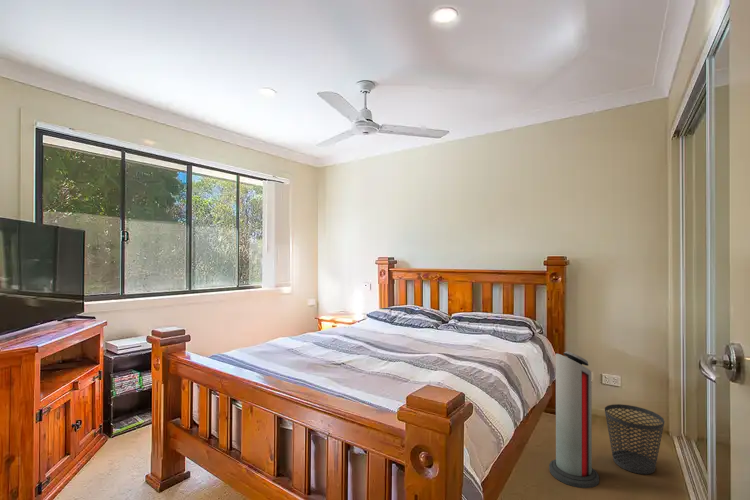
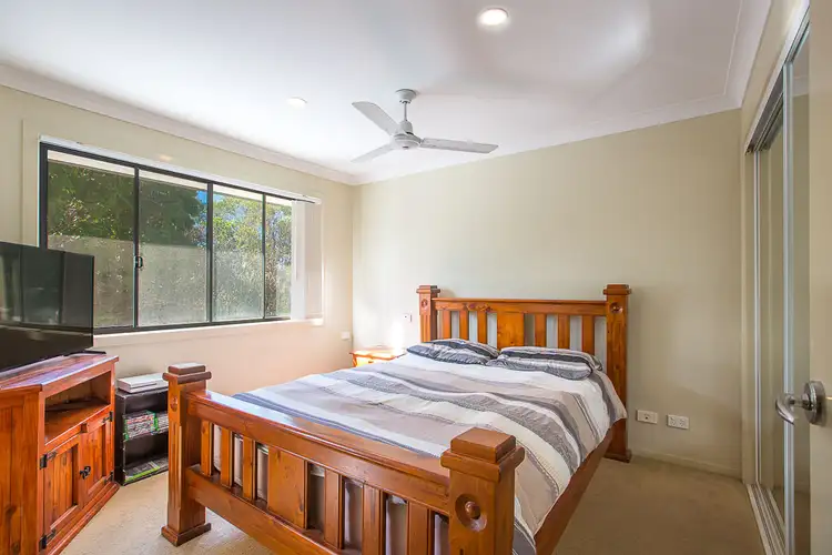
- air purifier (573, 413)
- wastebasket (633, 439)
